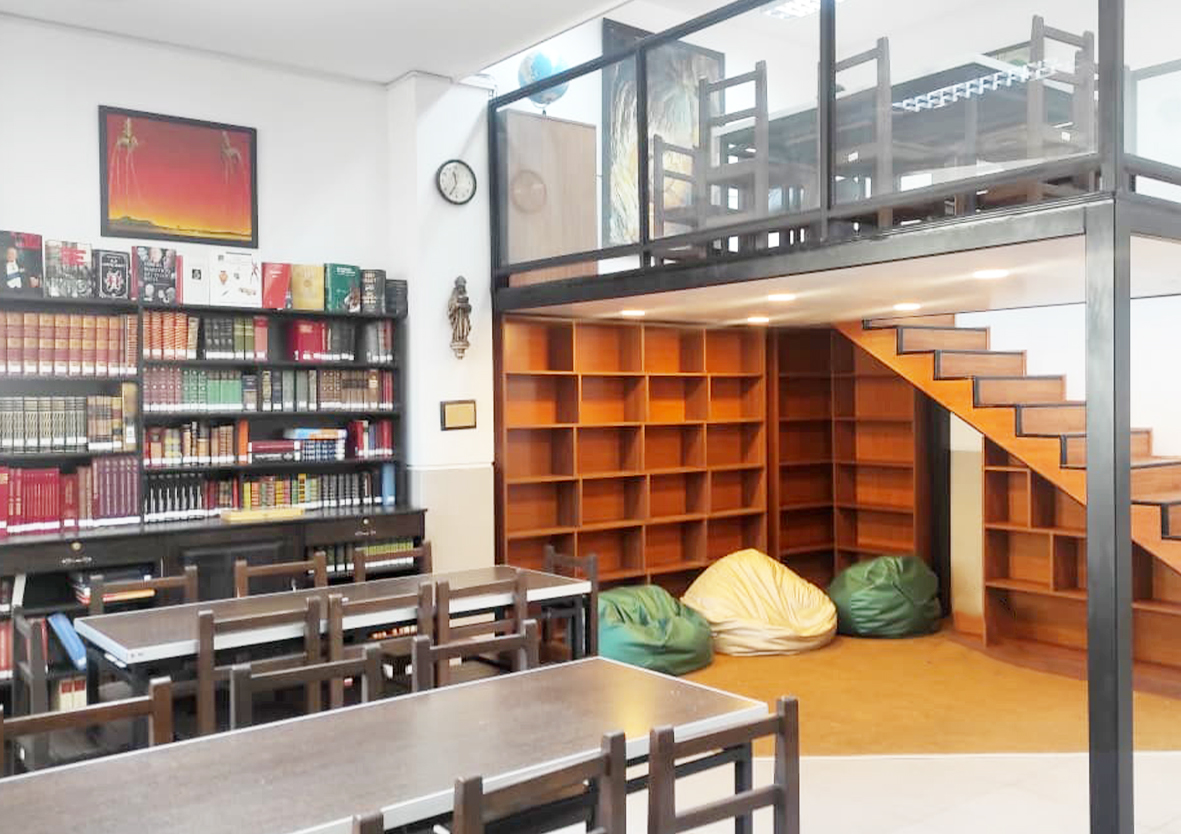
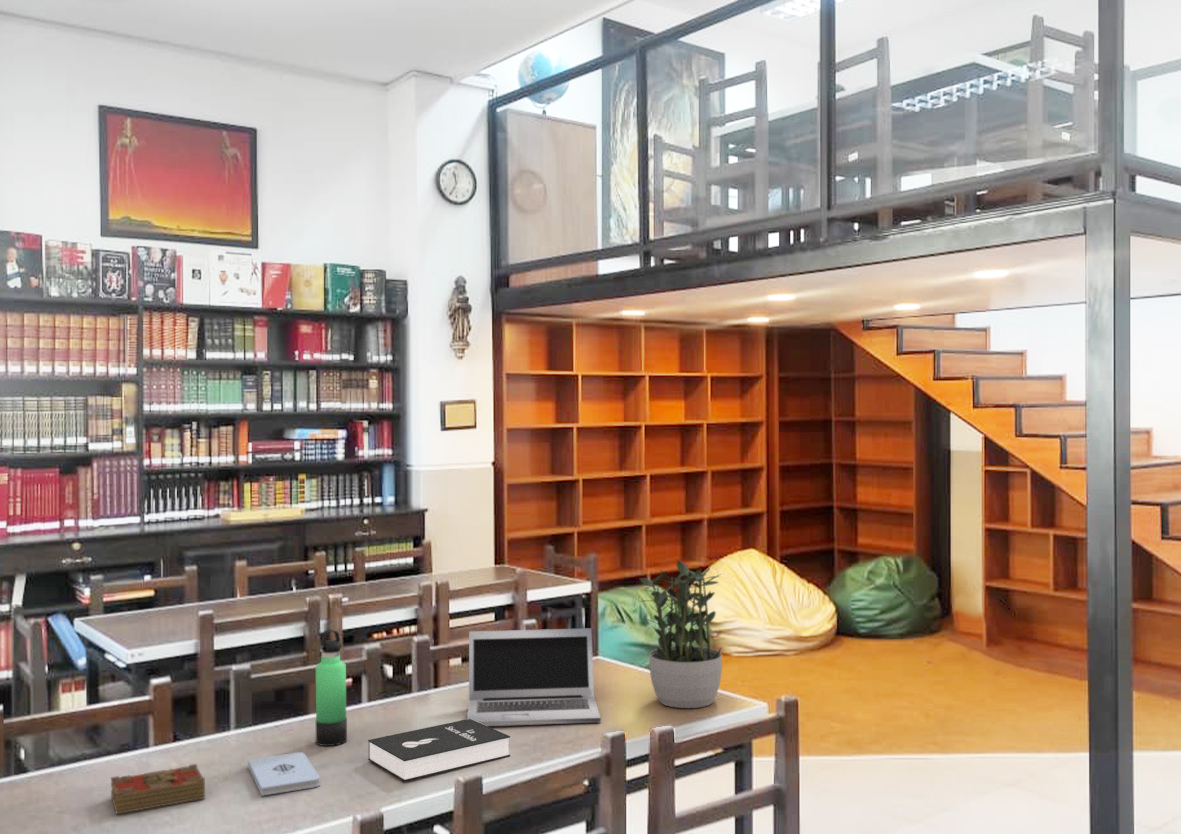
+ potted plant (679, 629)
+ book (157, 786)
+ laptop (532, 675)
+ notepad (283, 772)
+ booklet (439, 748)
+ thermos bottle (330, 685)
